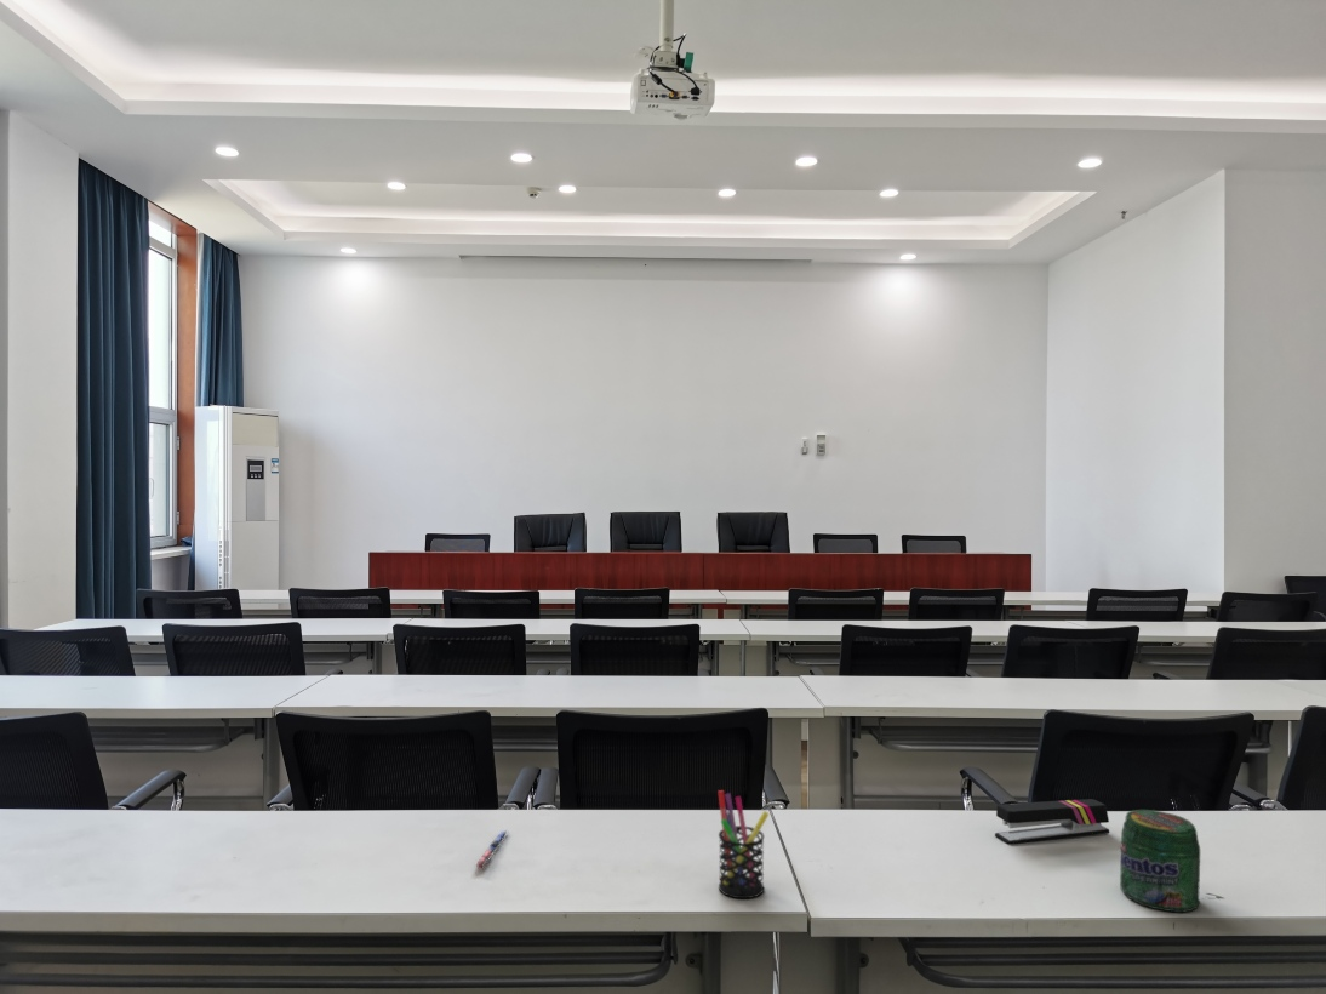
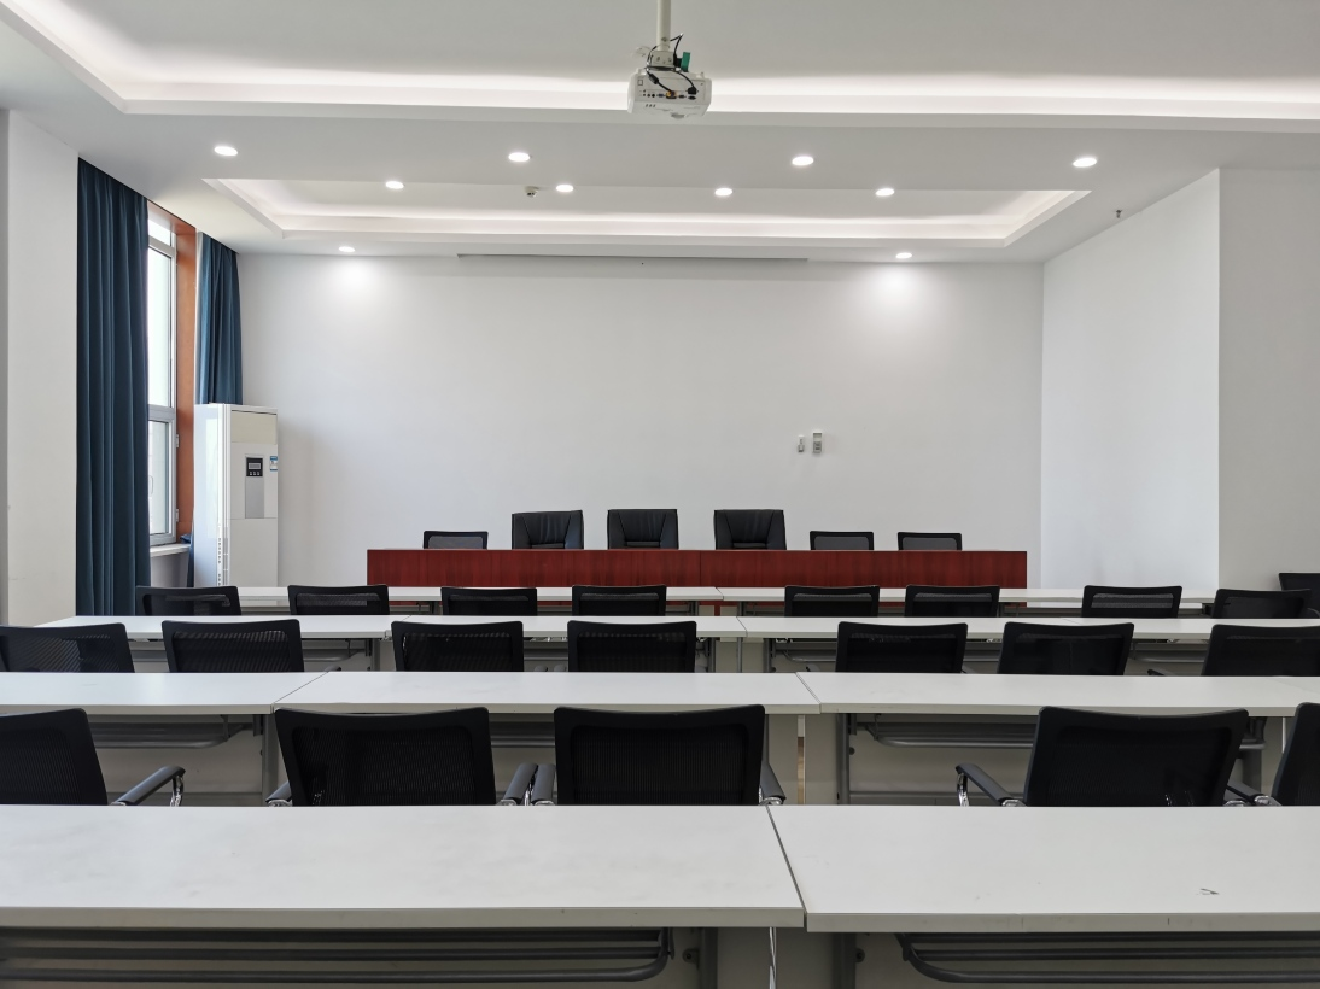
- pen (492, 846)
- pen holder (736, 842)
- stapler (1052, 818)
- jar (1159, 857)
